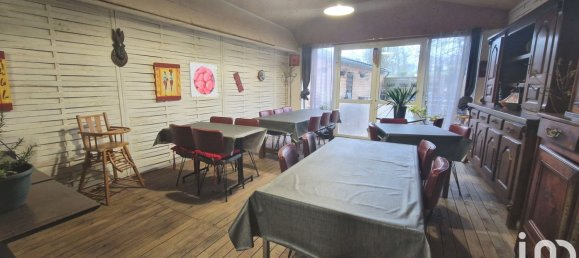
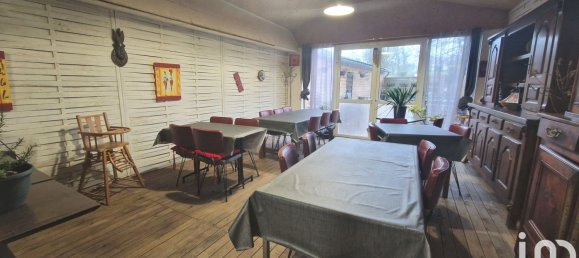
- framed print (204, 80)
